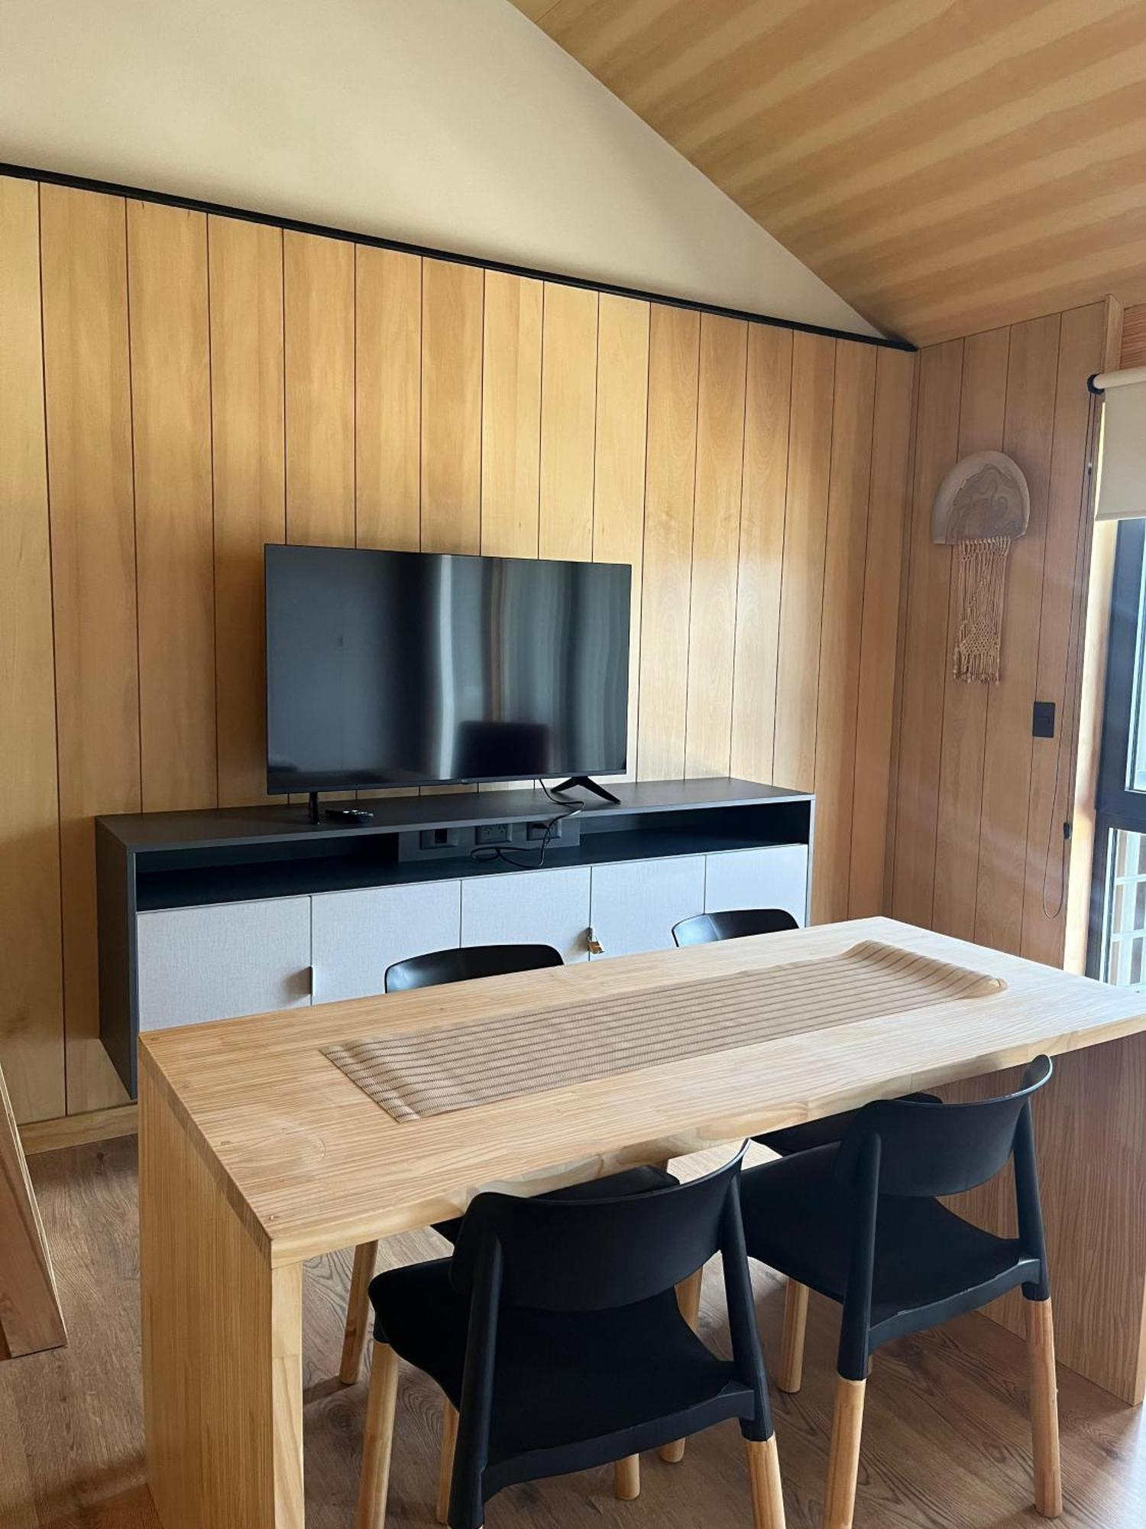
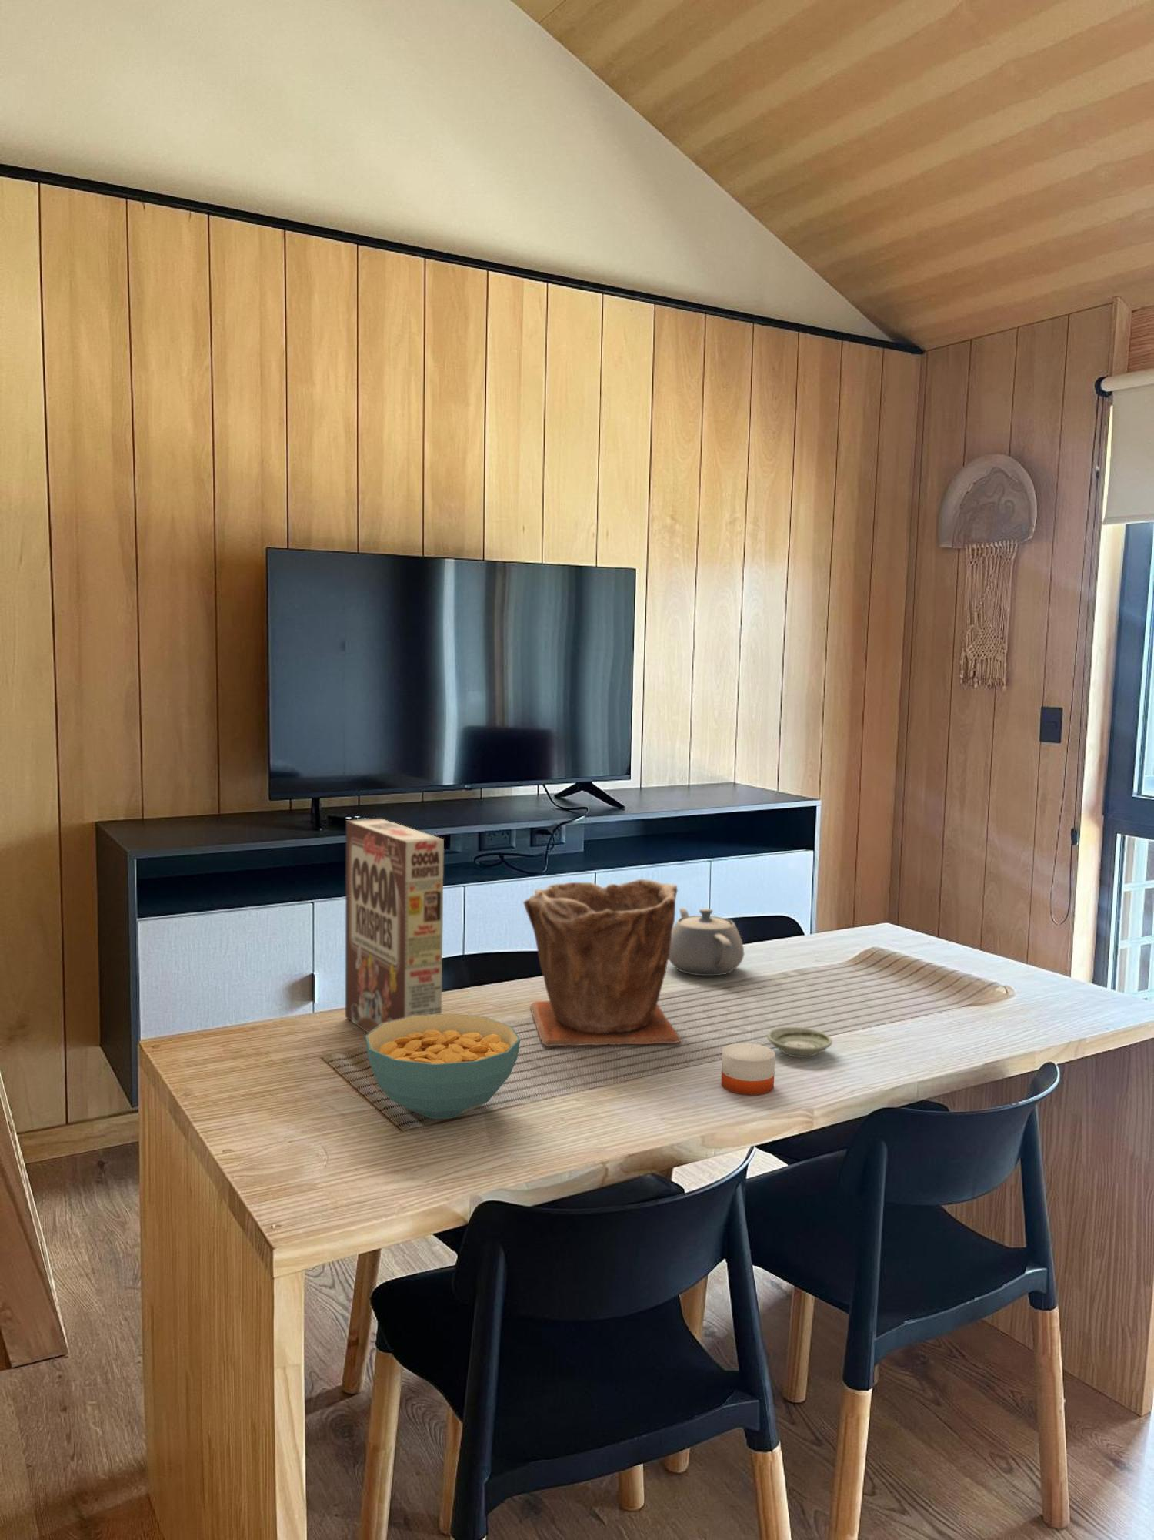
+ candle (749, 1050)
+ cereal box (392, 932)
+ saucer (799, 1044)
+ plant pot (604, 954)
+ cereal bowl (442, 1073)
+ teapot (702, 939)
